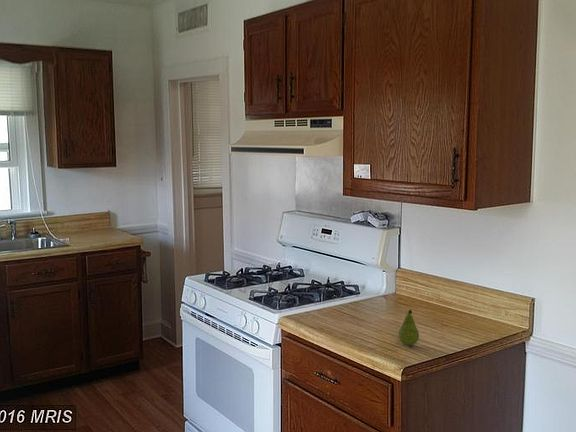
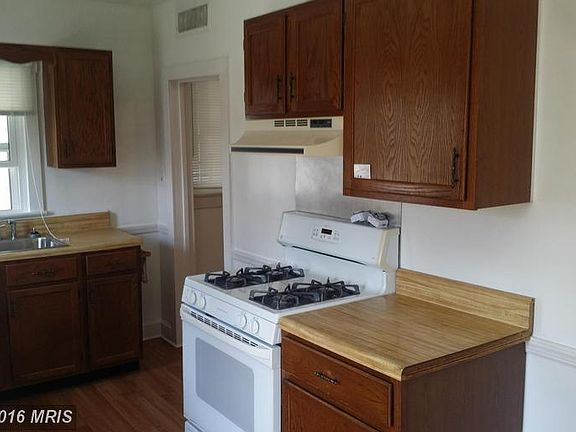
- fruit (408, 327)
